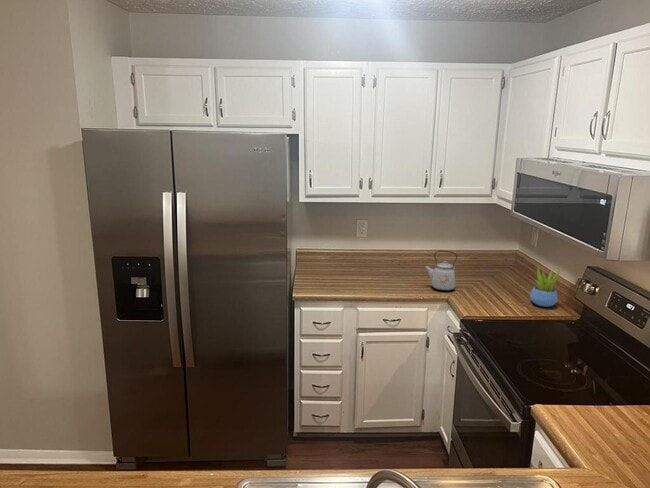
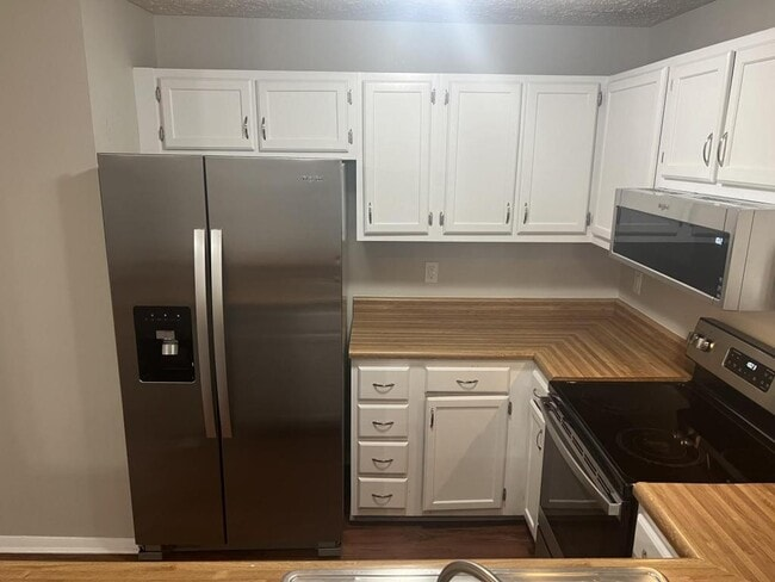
- kettle (439, 269)
- succulent plant (545, 286)
